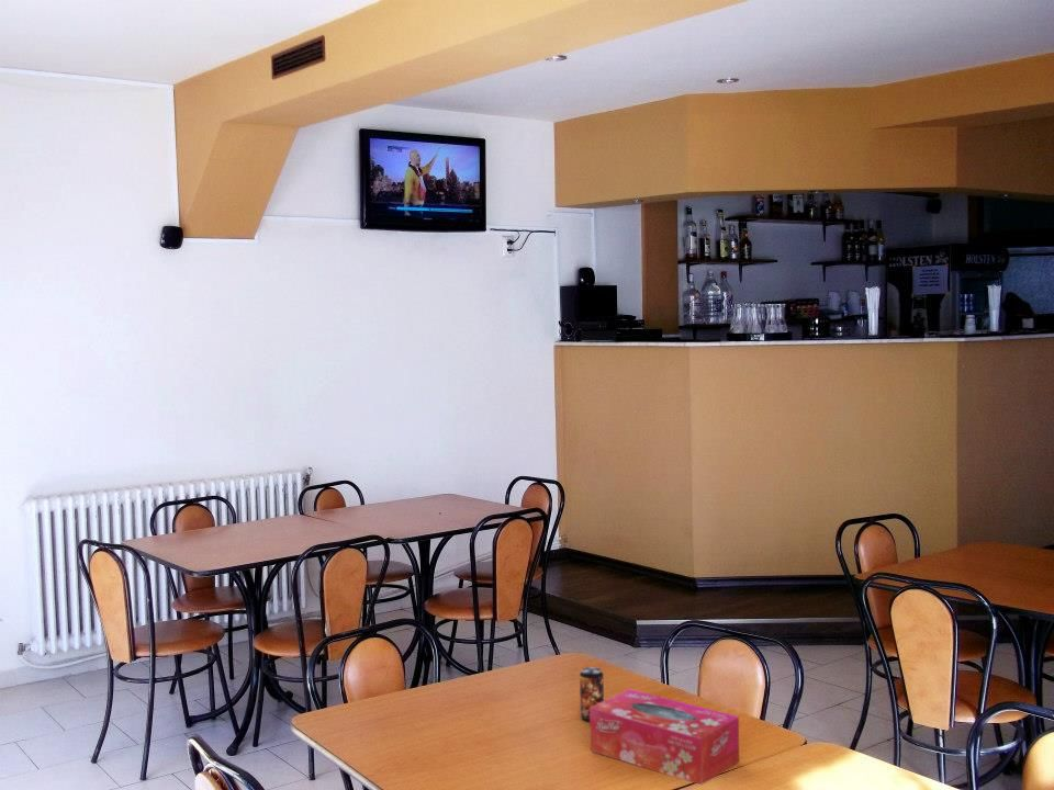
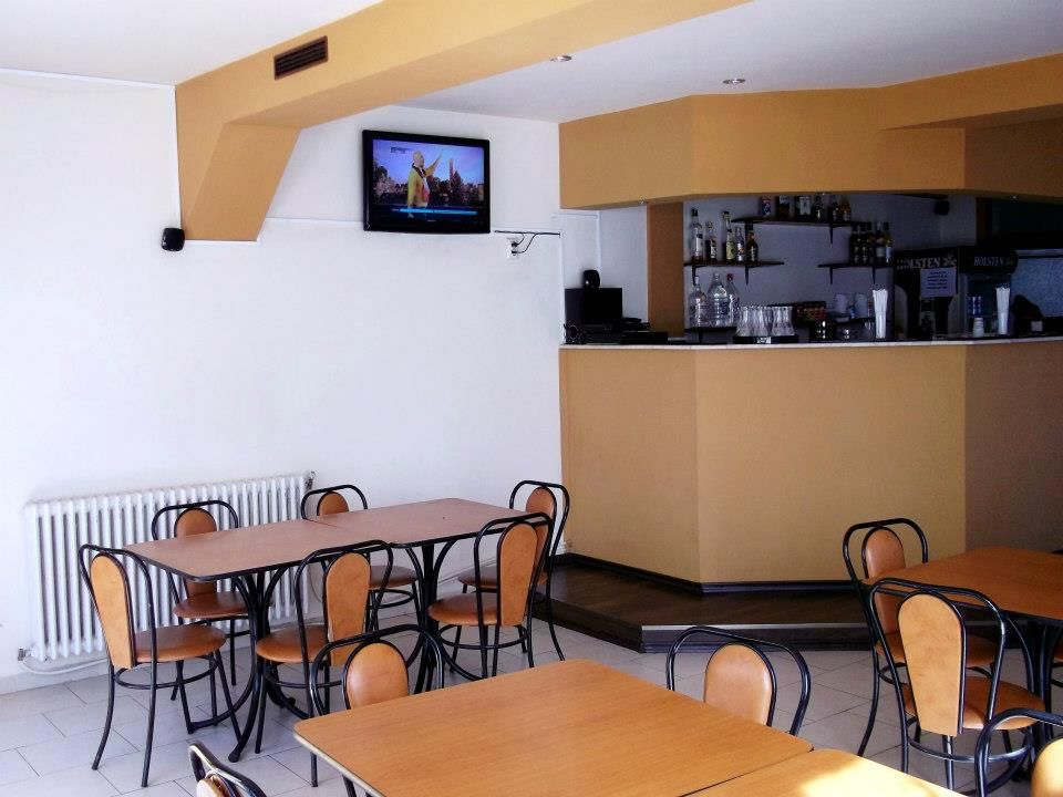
- beverage can (592, 693)
- tissue box (663, 734)
